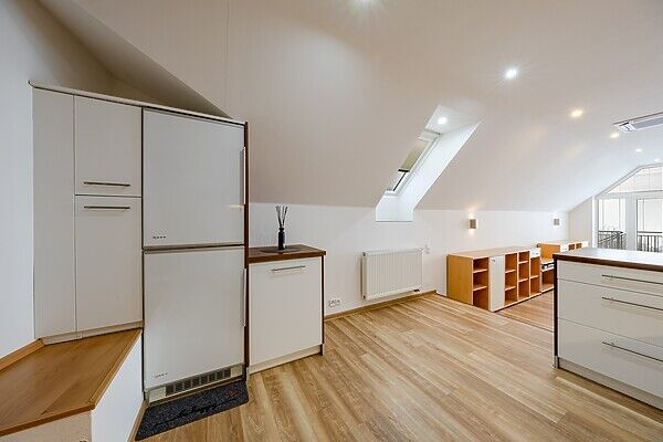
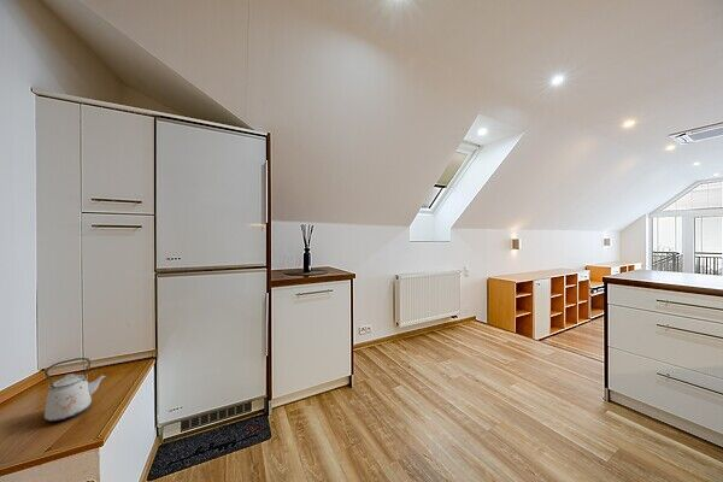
+ kettle (77, 384)
